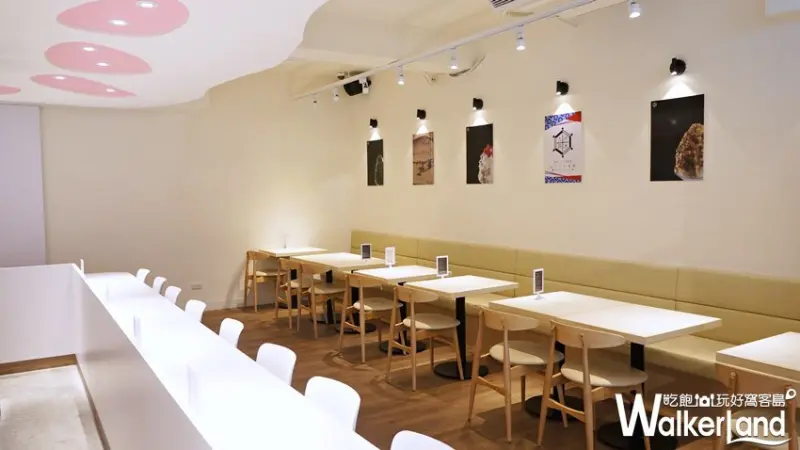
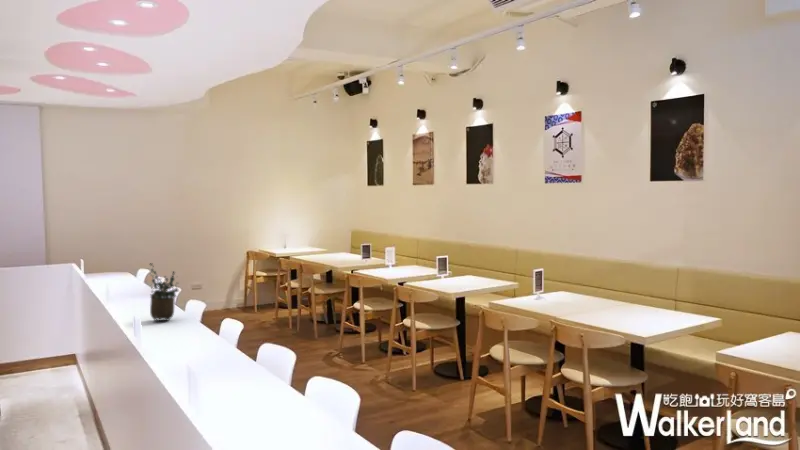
+ potted plant (162, 291)
